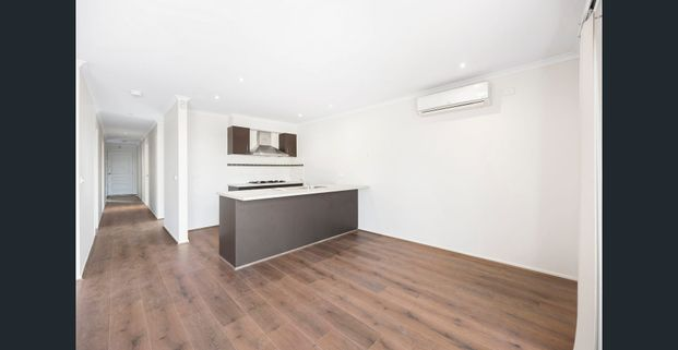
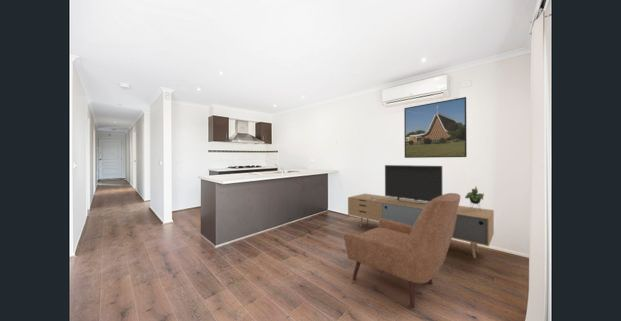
+ media console (409, 201)
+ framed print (432, 130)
+ chair (403, 238)
